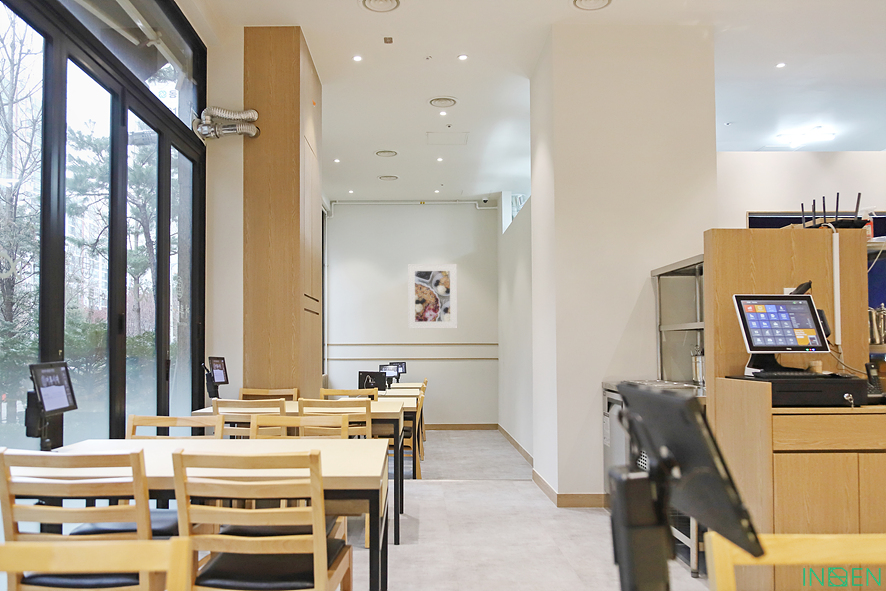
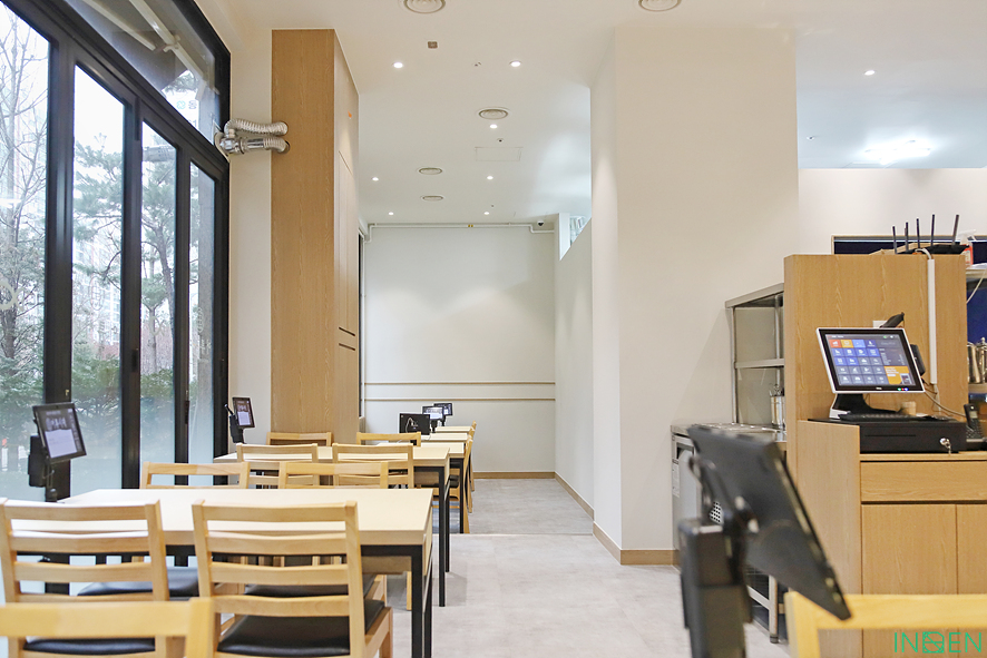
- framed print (432, 296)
